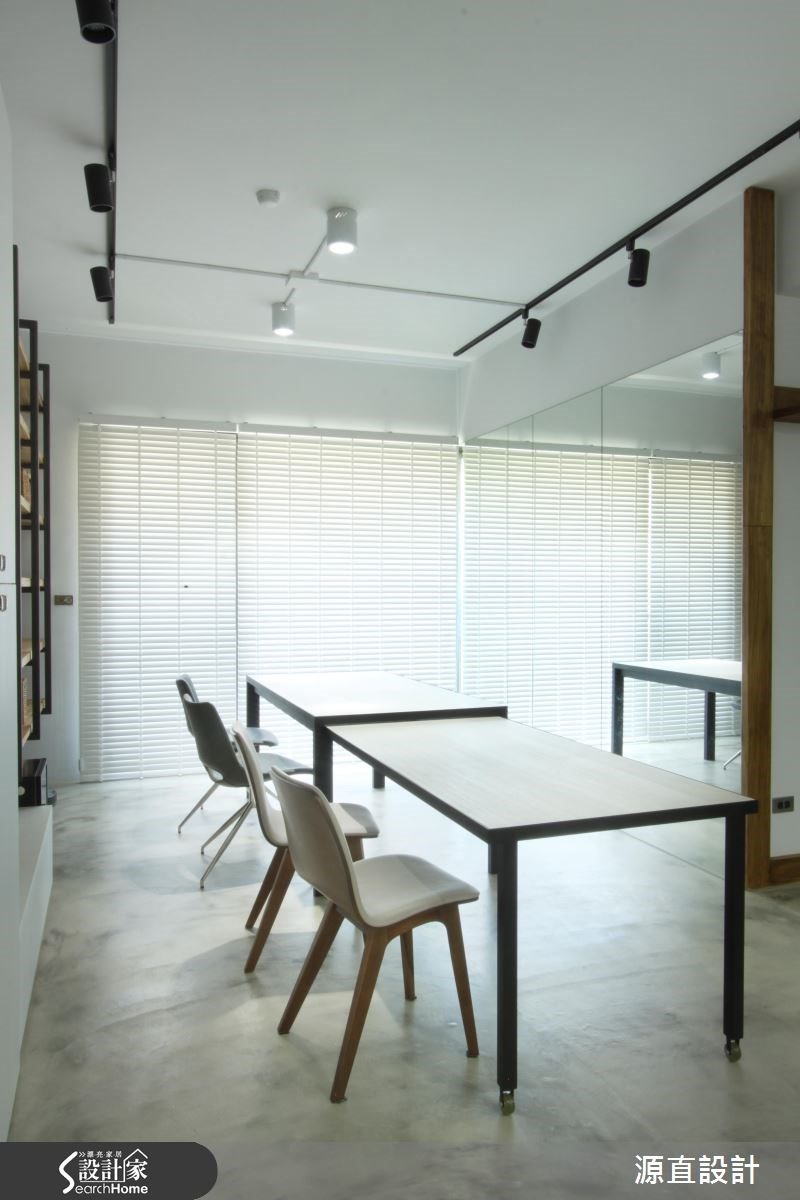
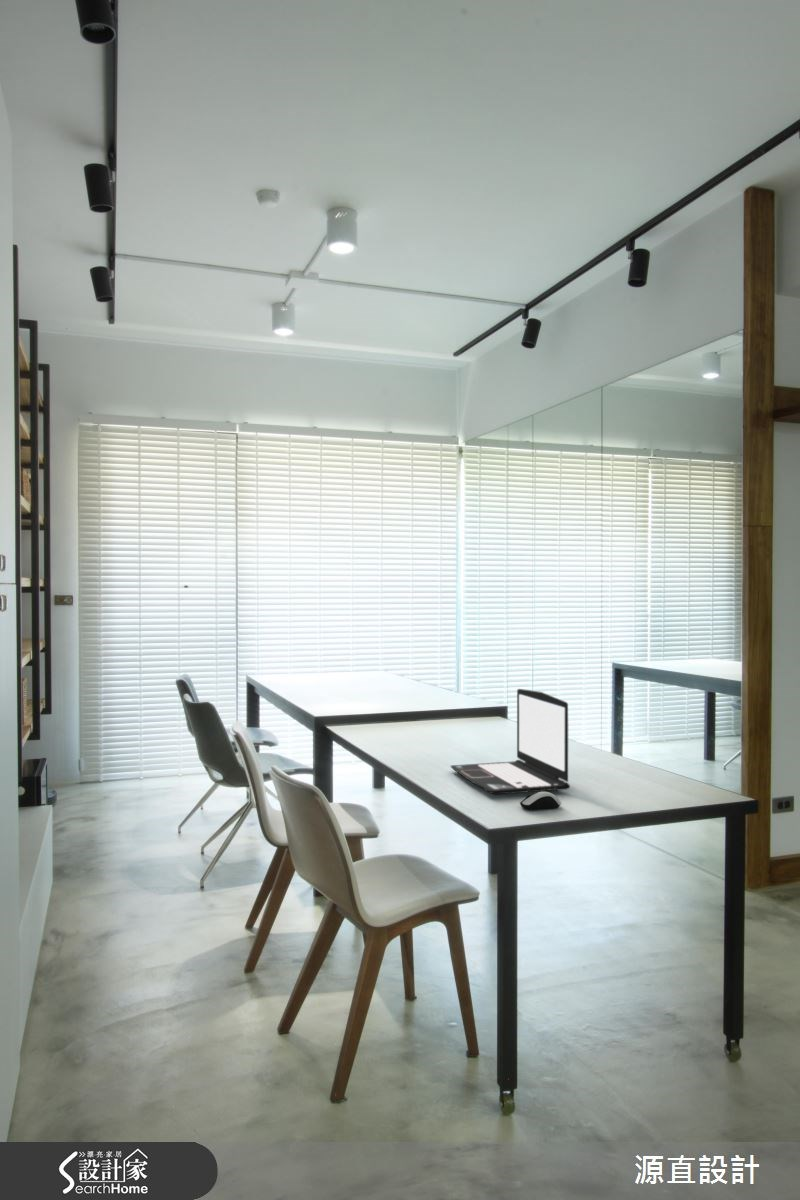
+ computer mouse (540, 799)
+ laptop (517, 737)
